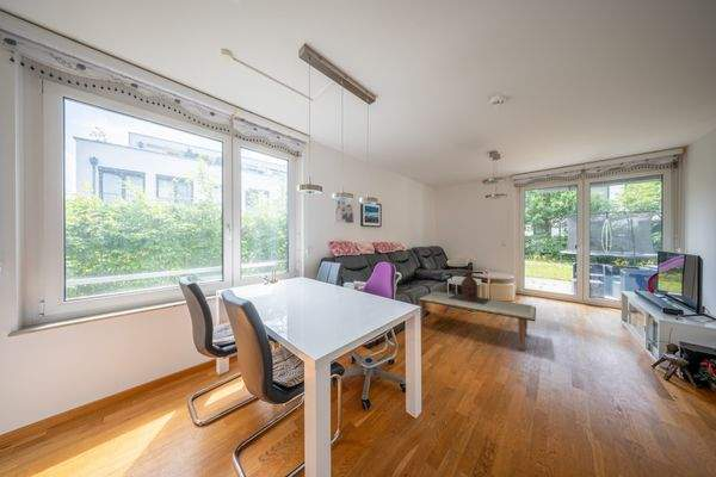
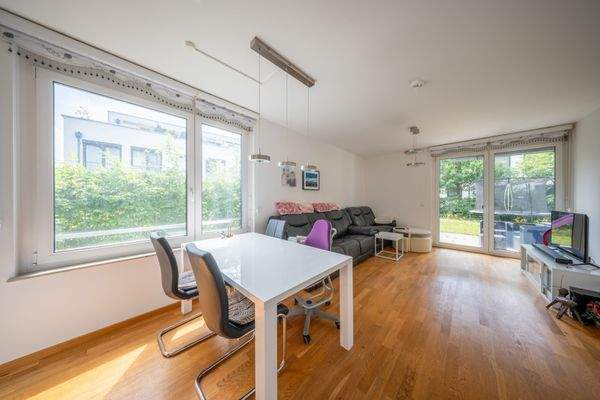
- coffee table (474, 310)
- lantern (469, 283)
